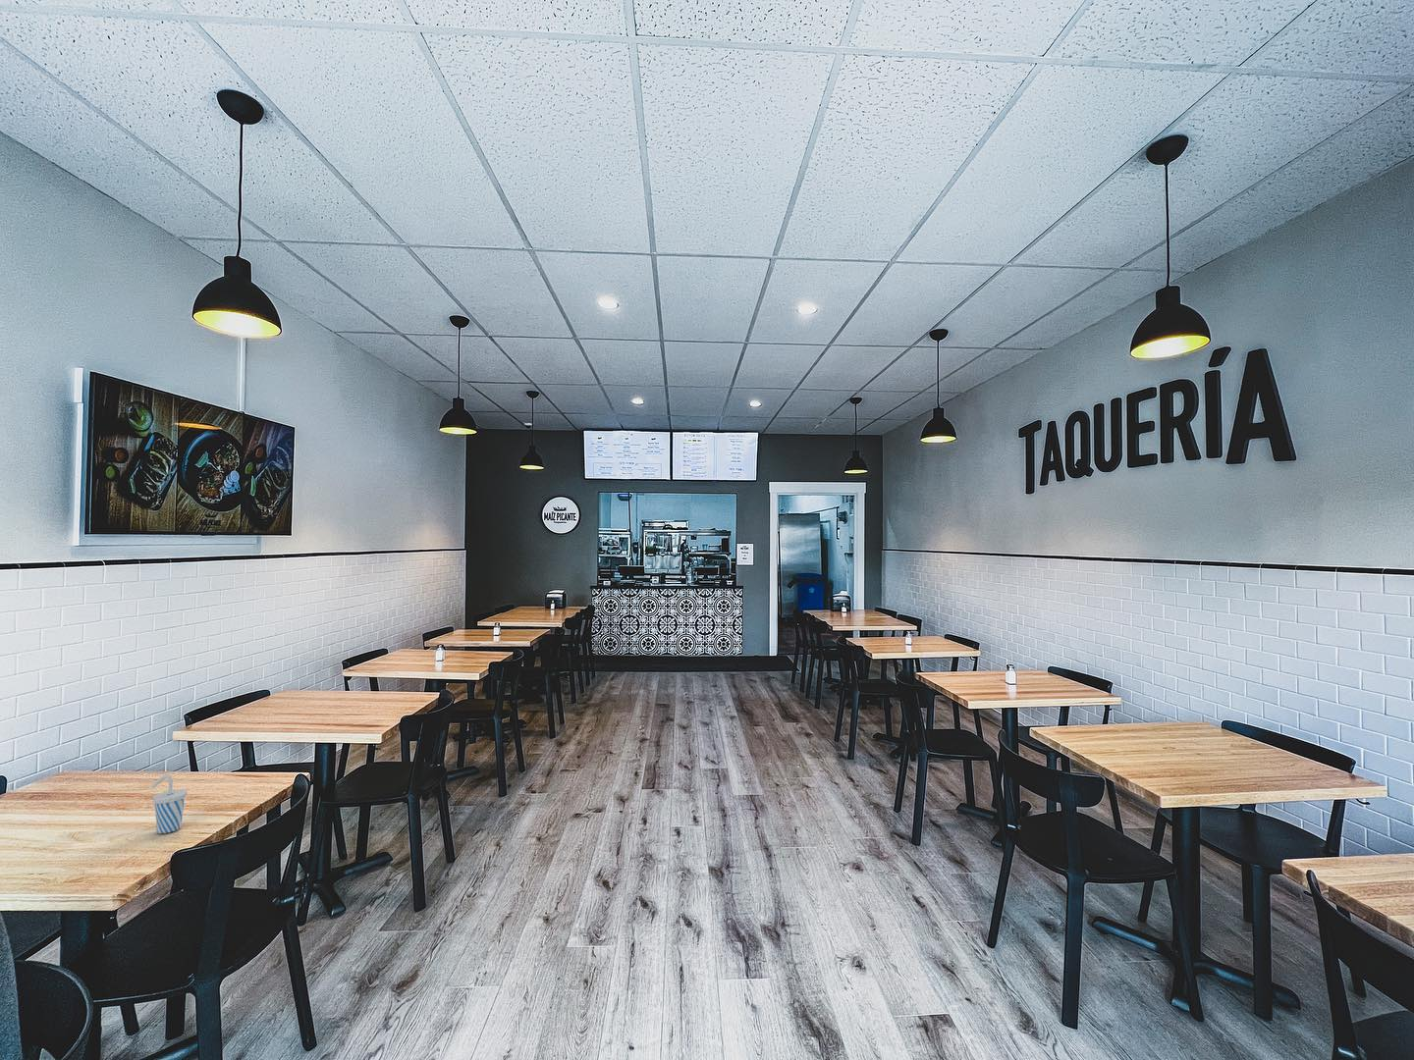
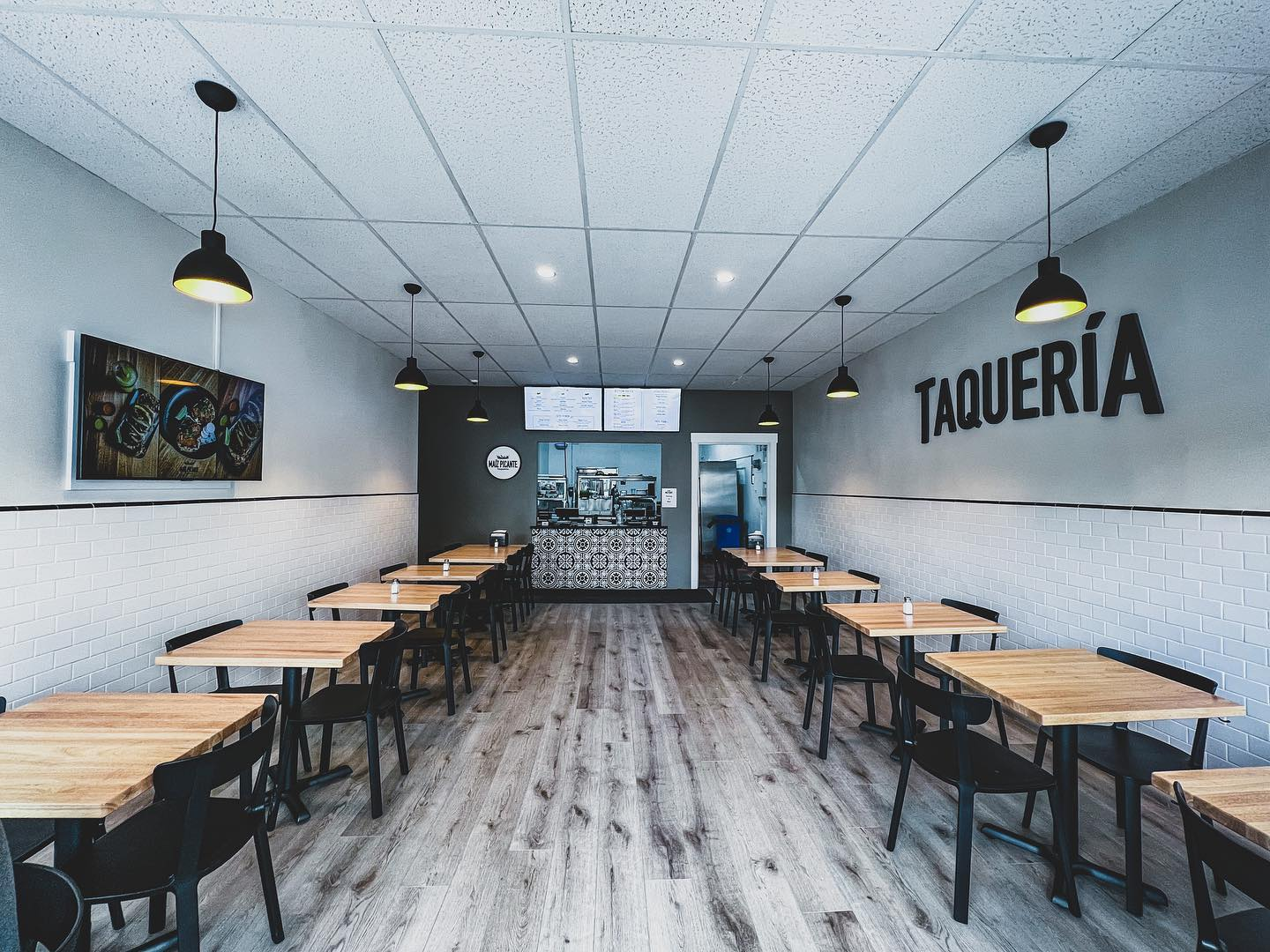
- cup (168, 802)
